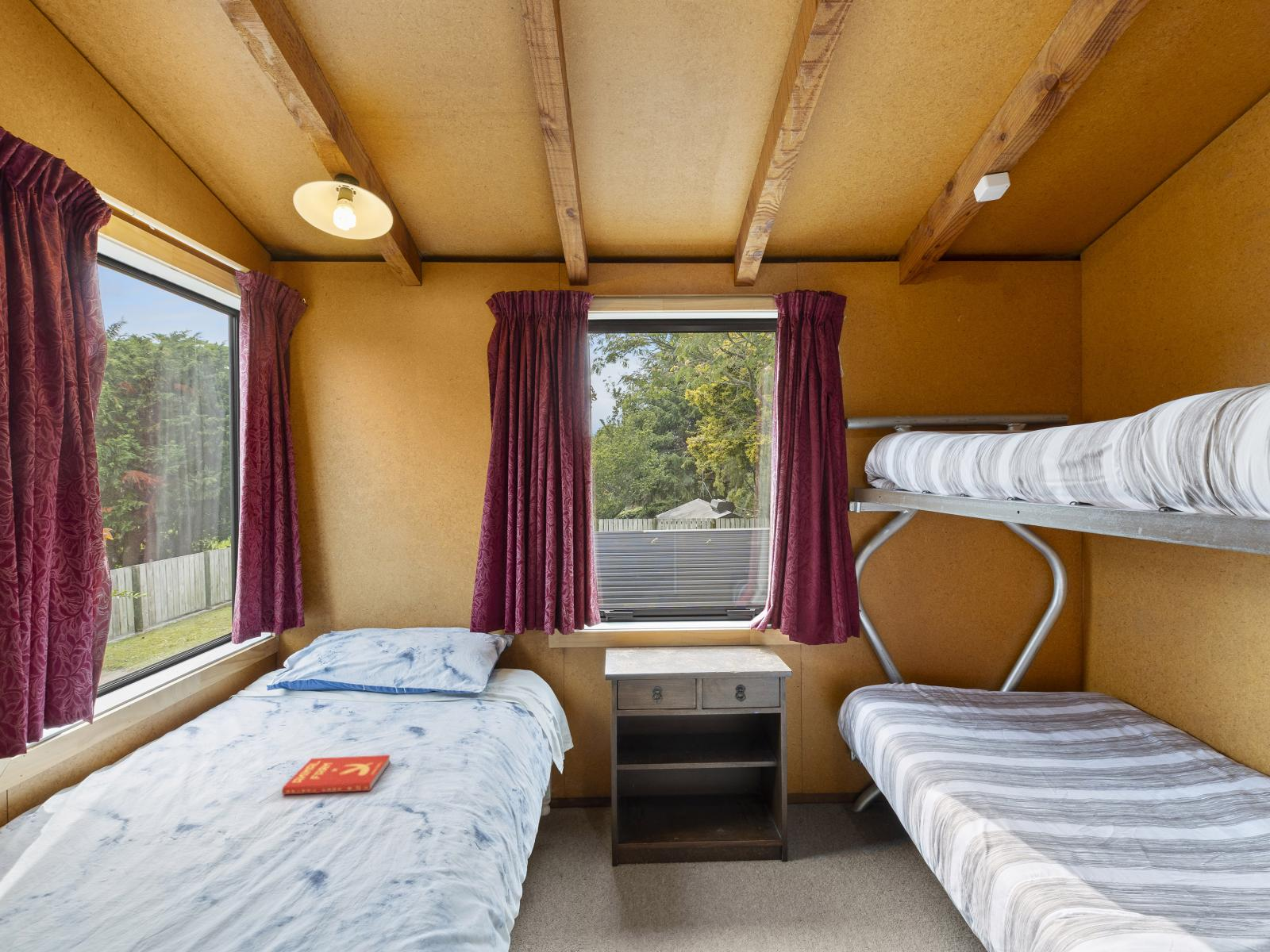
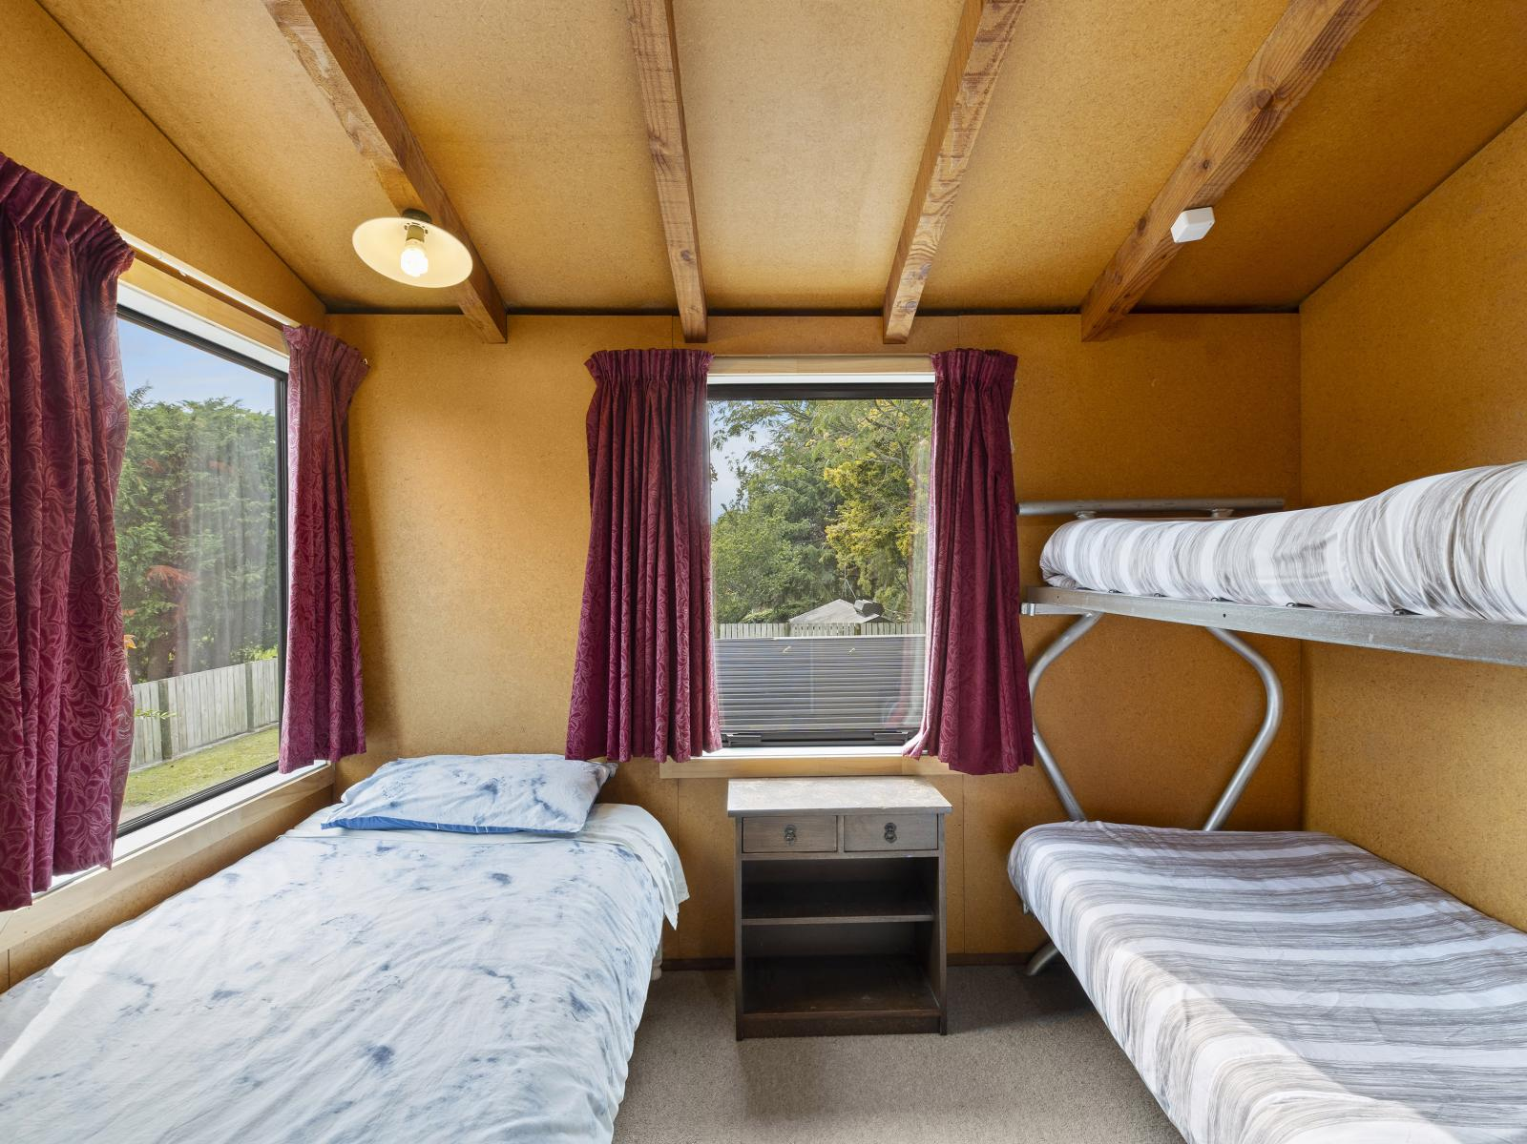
- book (339, 774)
